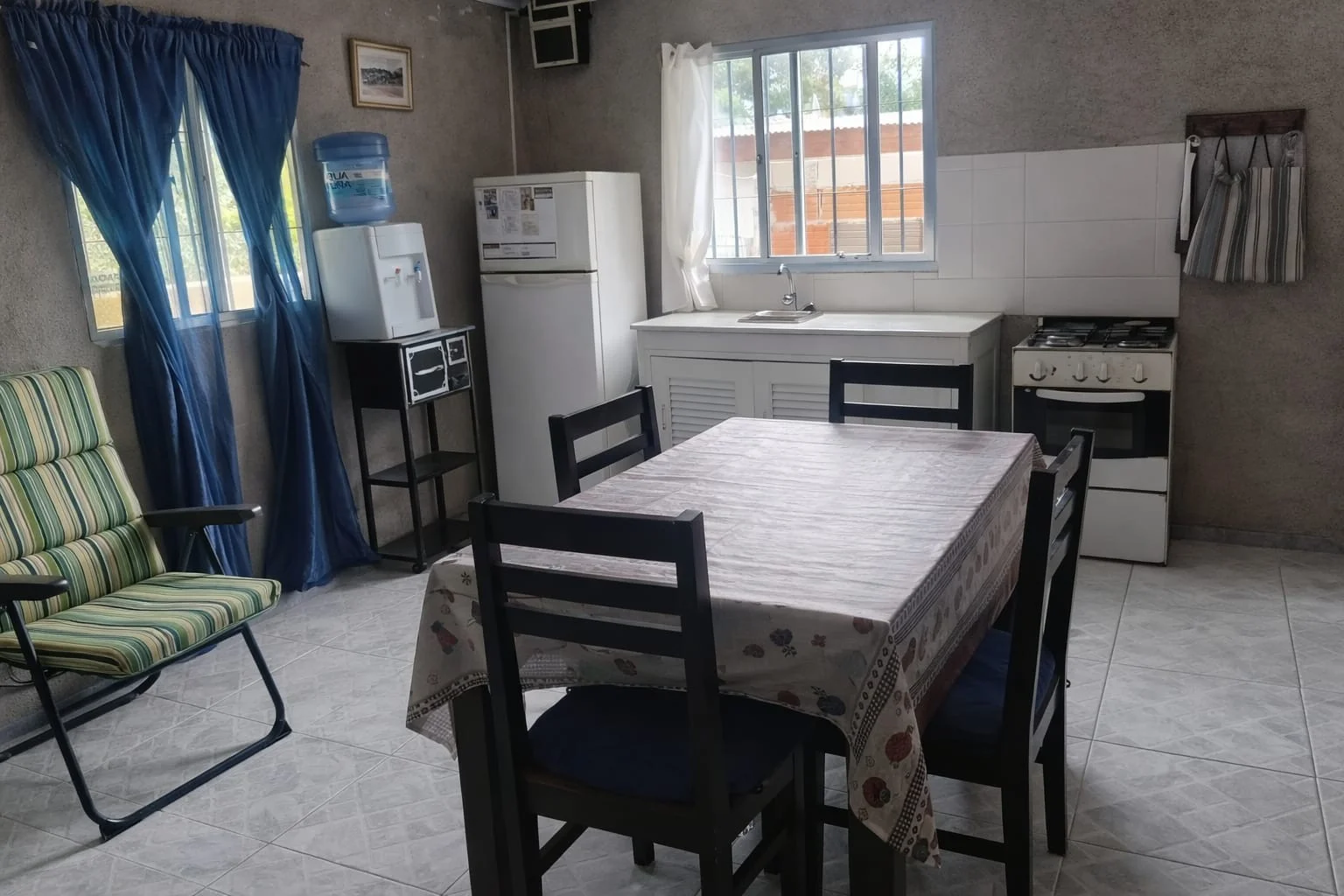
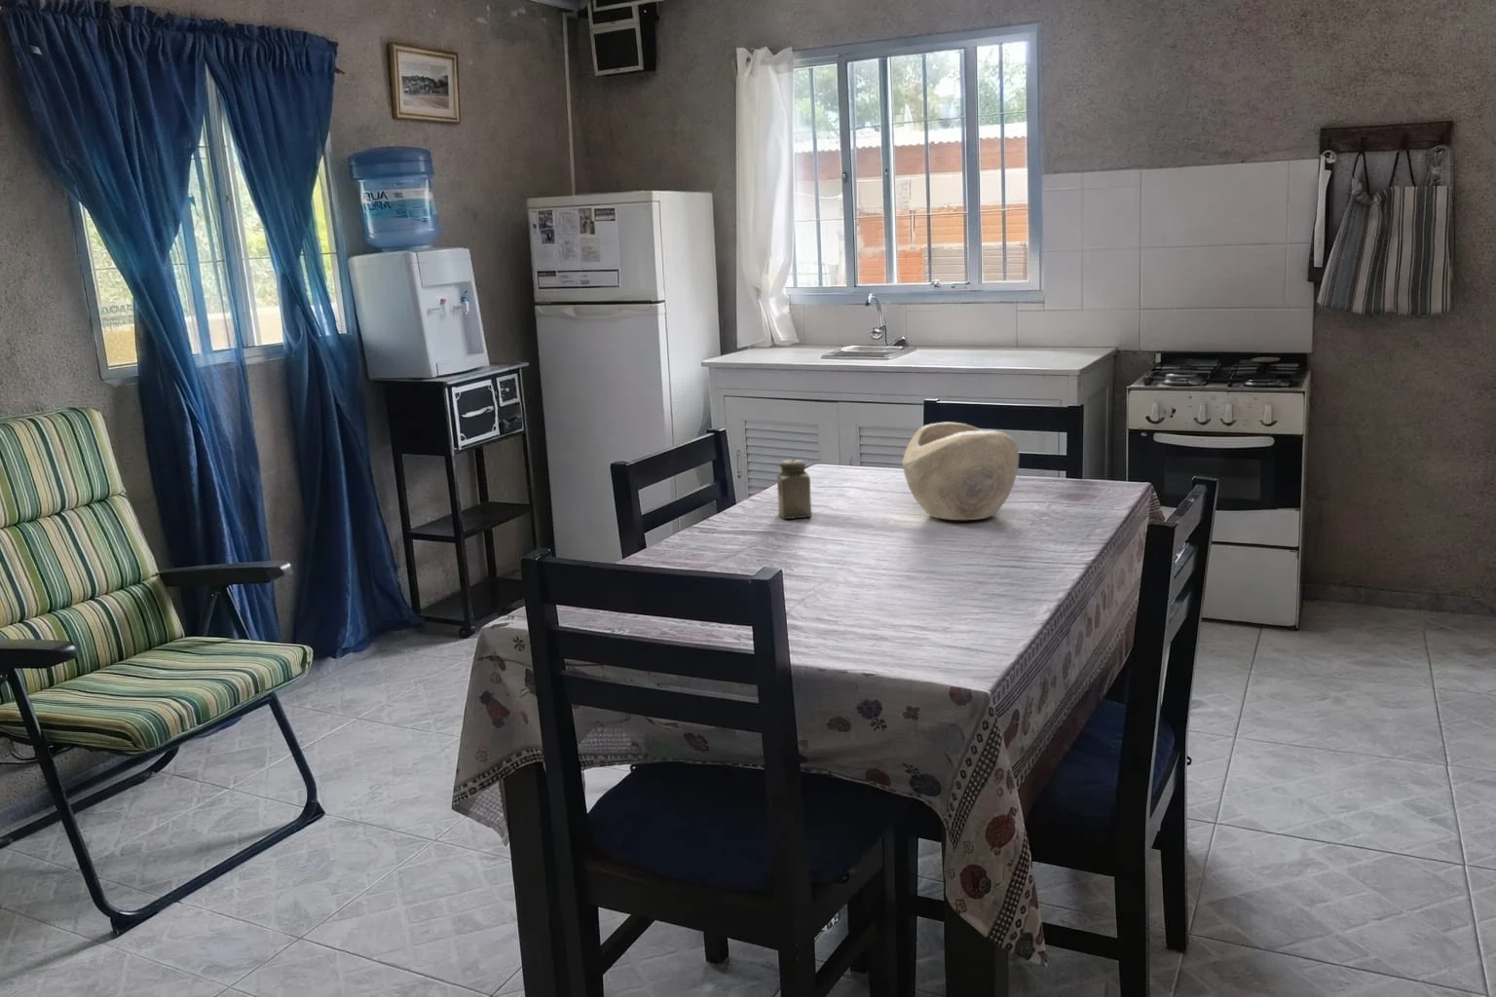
+ salt shaker (794, 487)
+ decorative bowl (959, 471)
